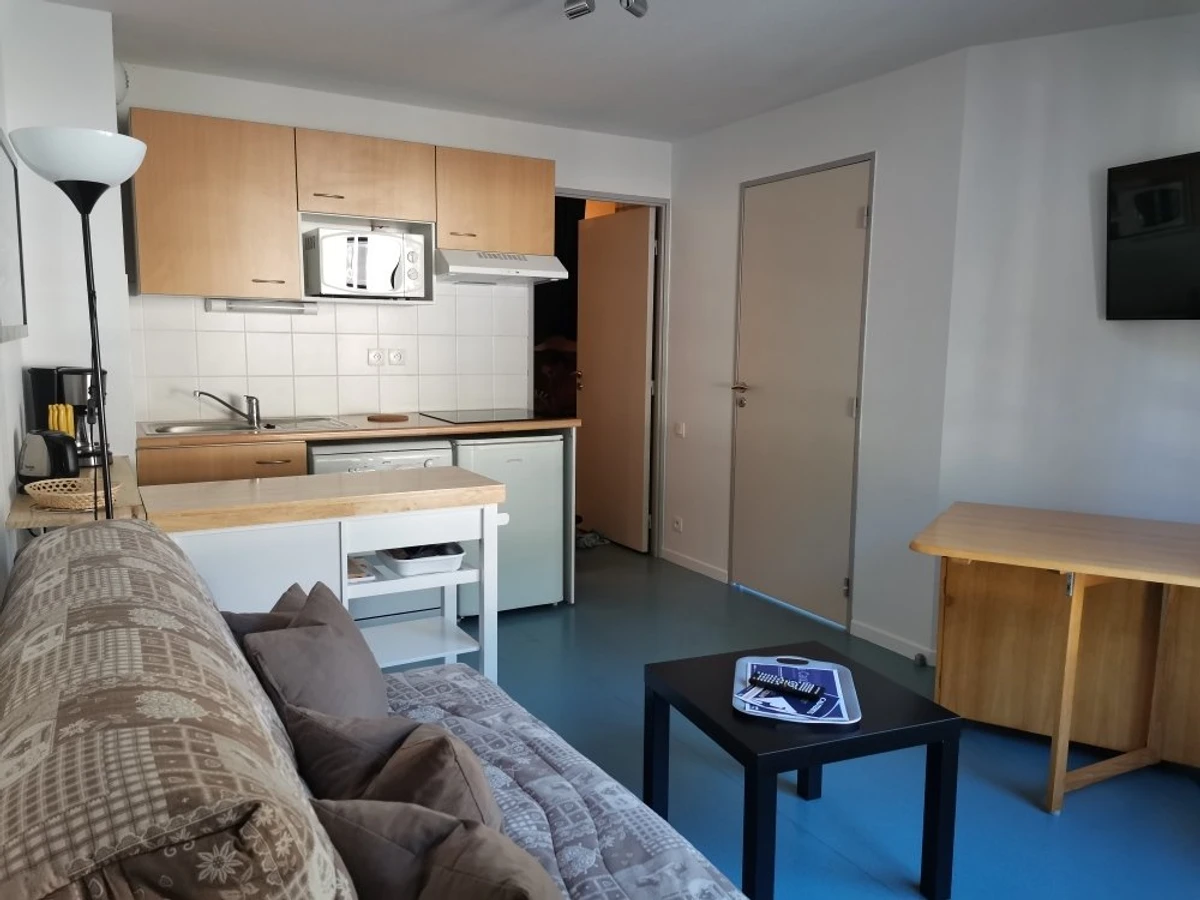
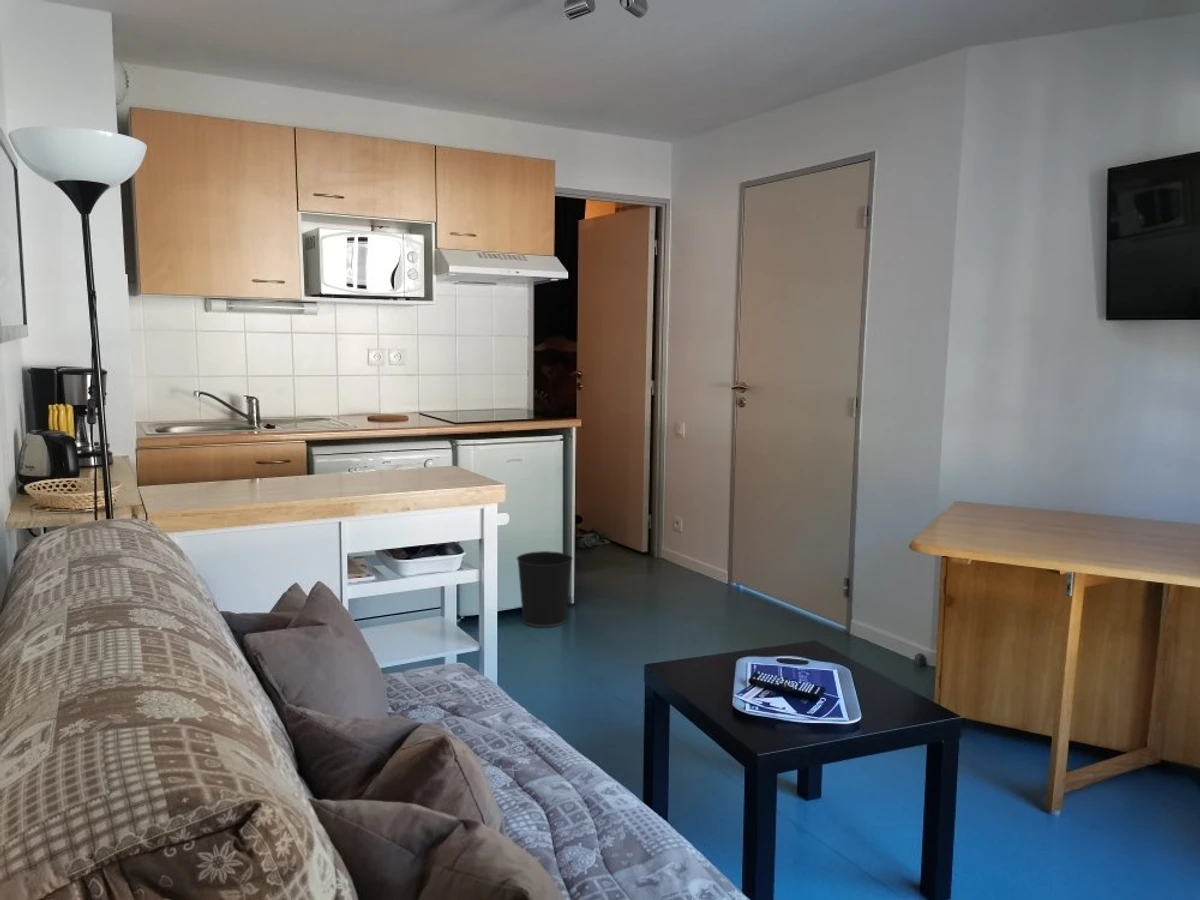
+ wastebasket (544, 589)
